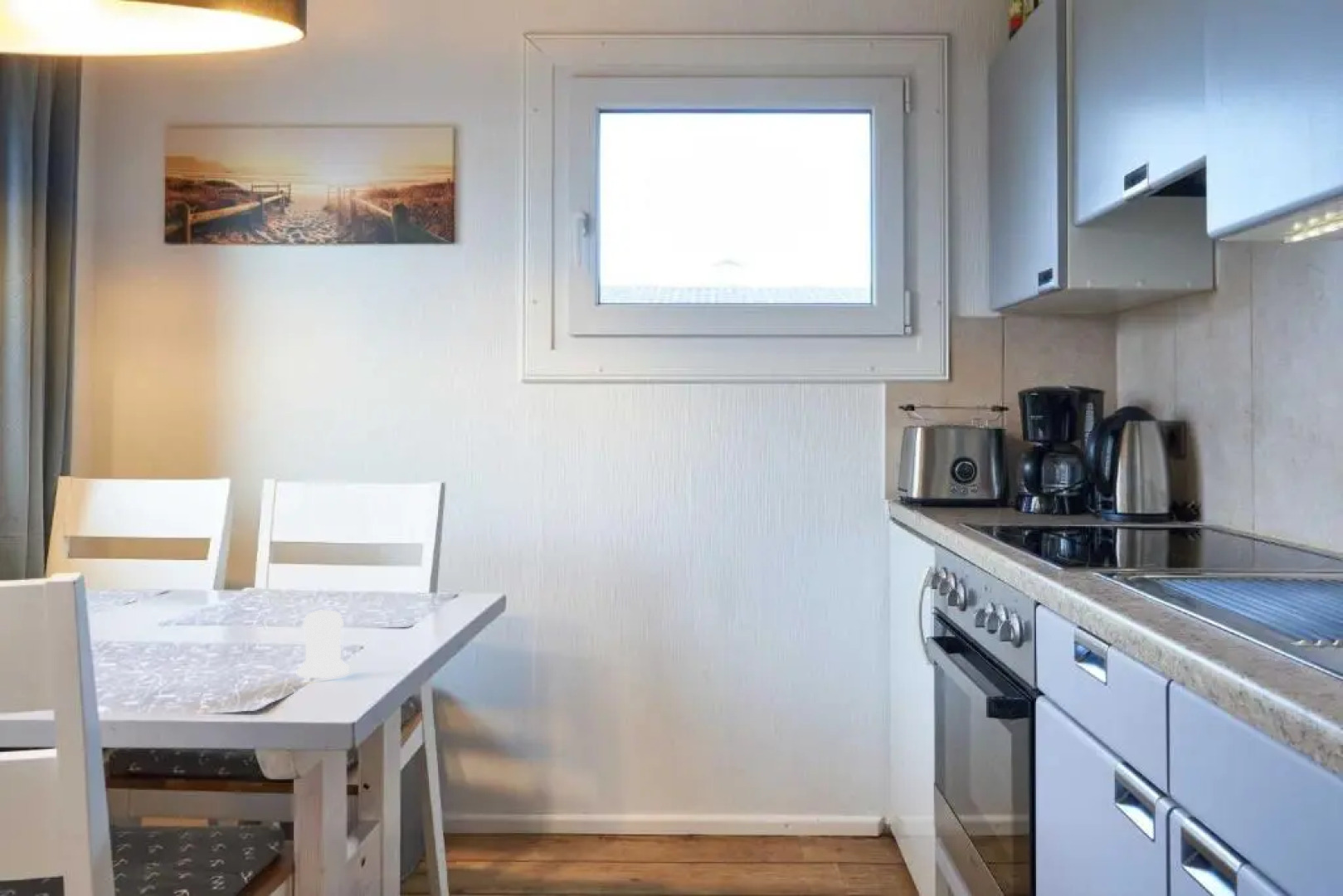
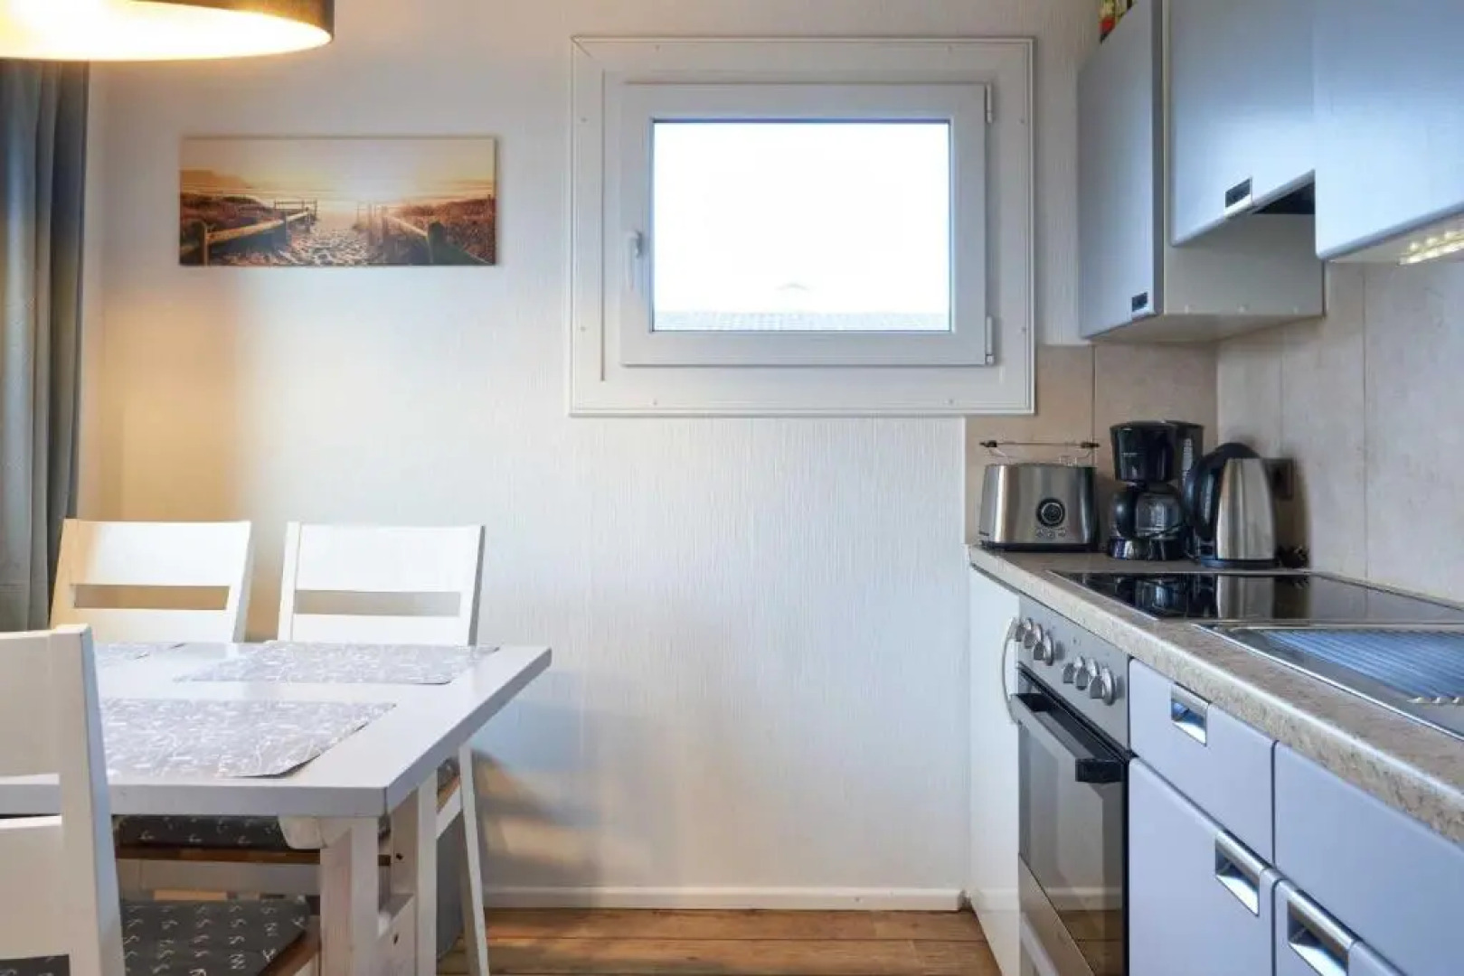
- salt shaker (323, 641)
